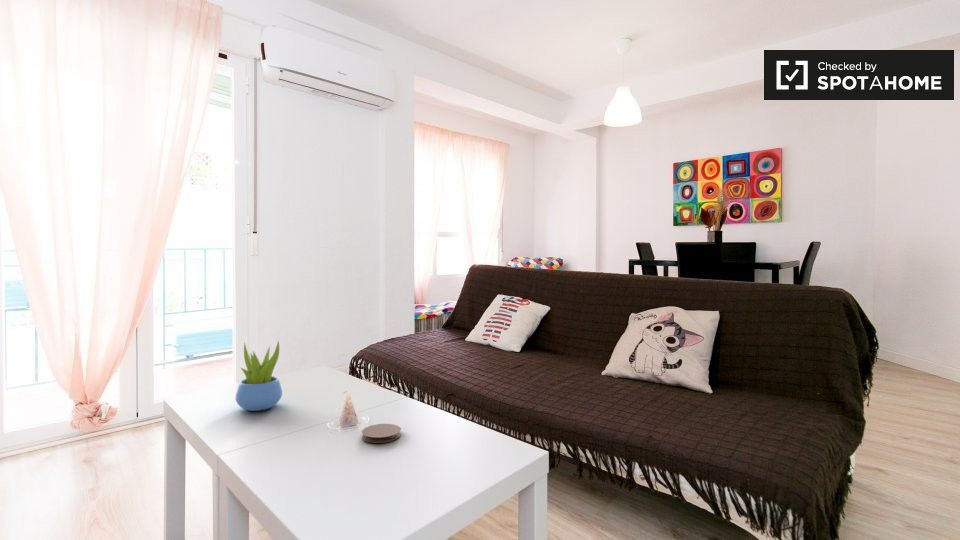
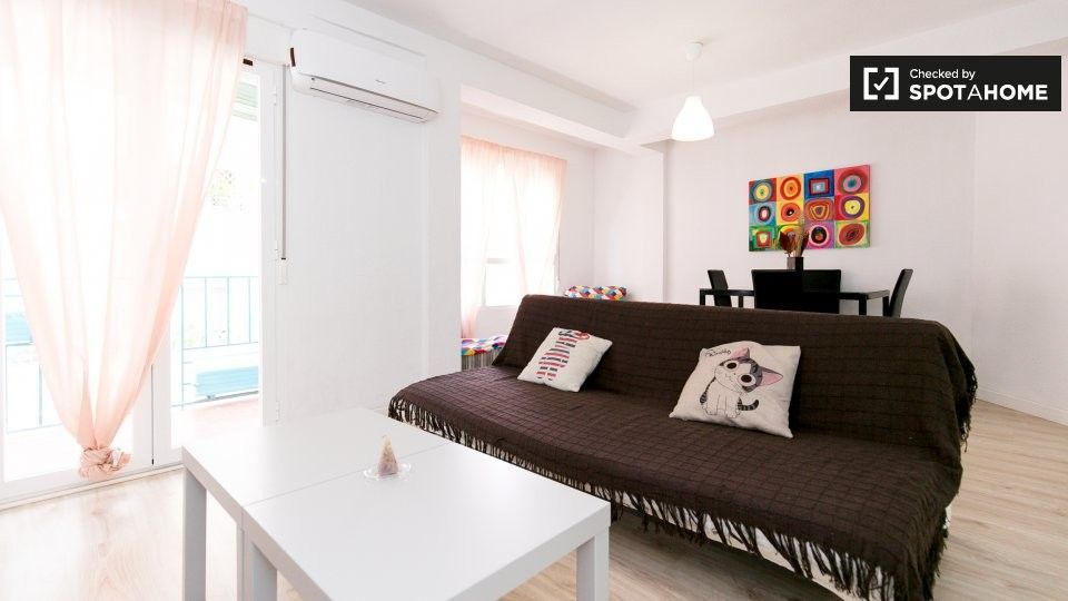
- coaster (381, 432)
- succulent plant (260, 374)
